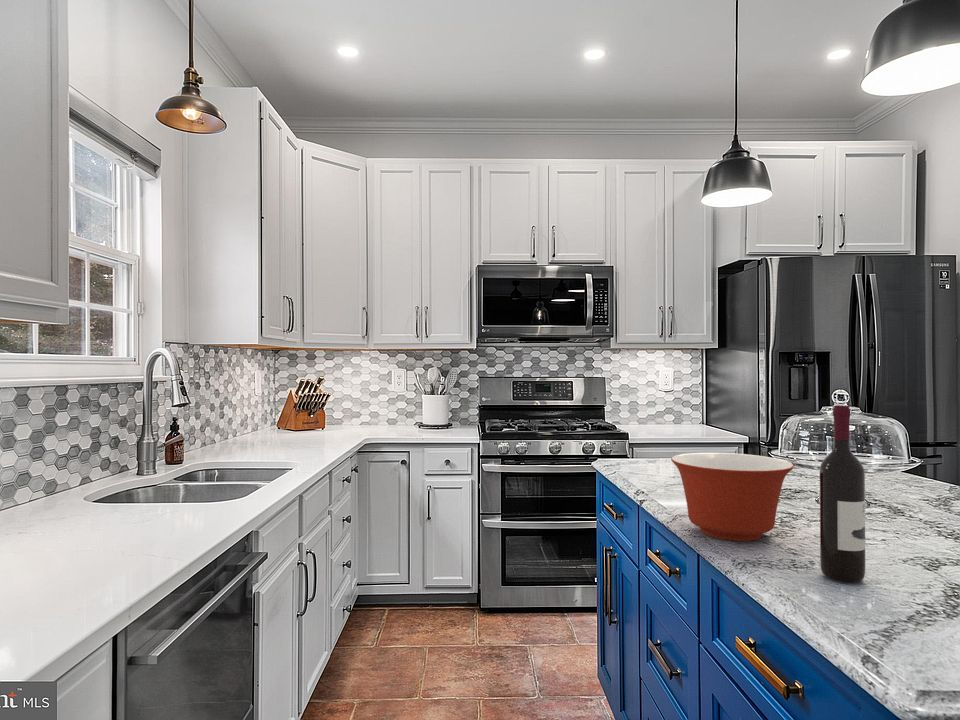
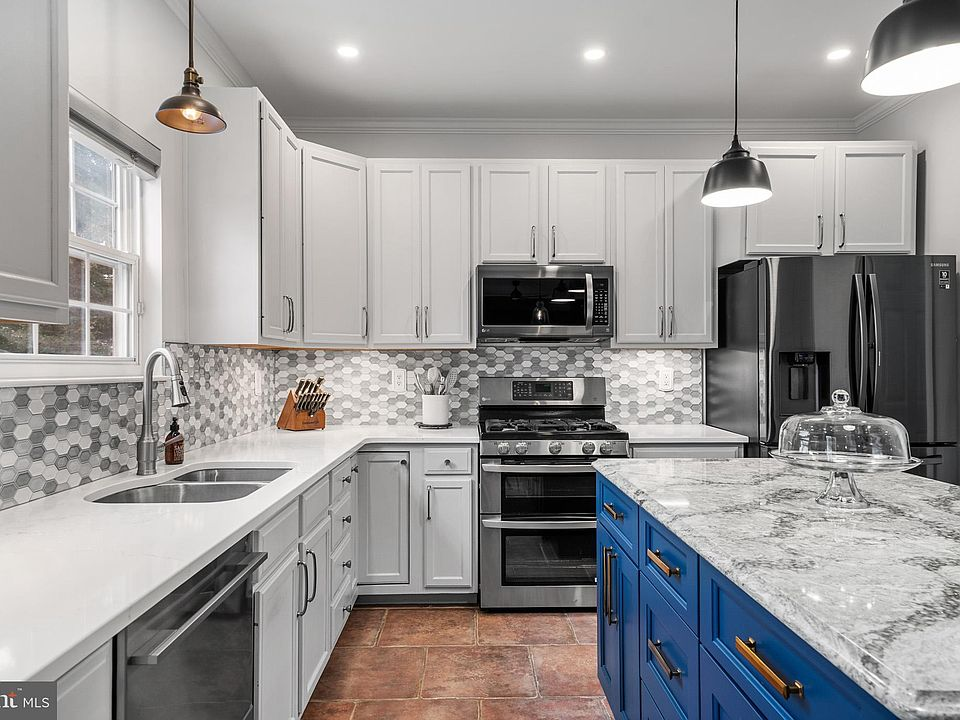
- wine bottle (842, 491)
- mixing bowl (730, 496)
